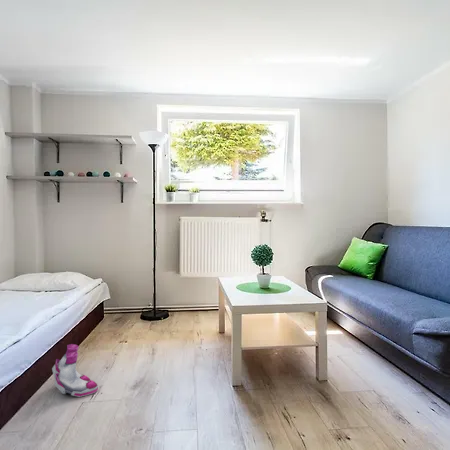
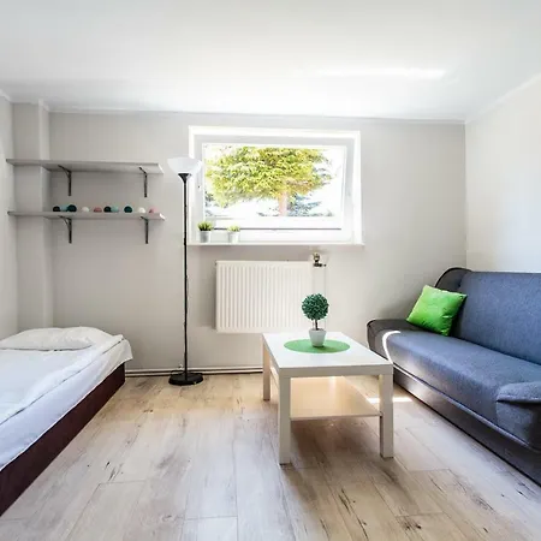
- boots (74, 367)
